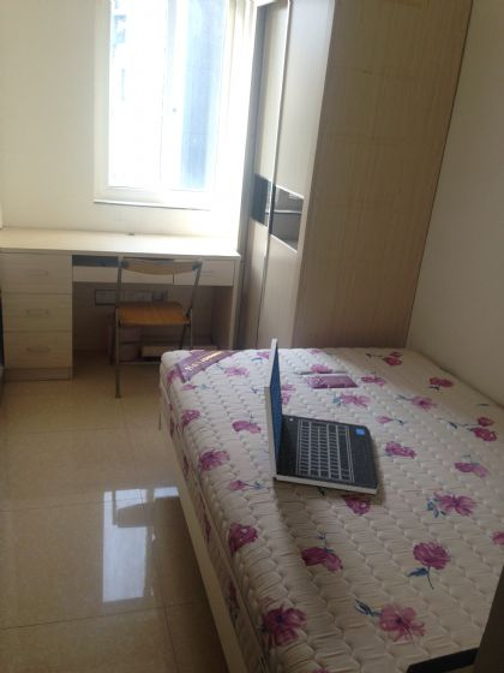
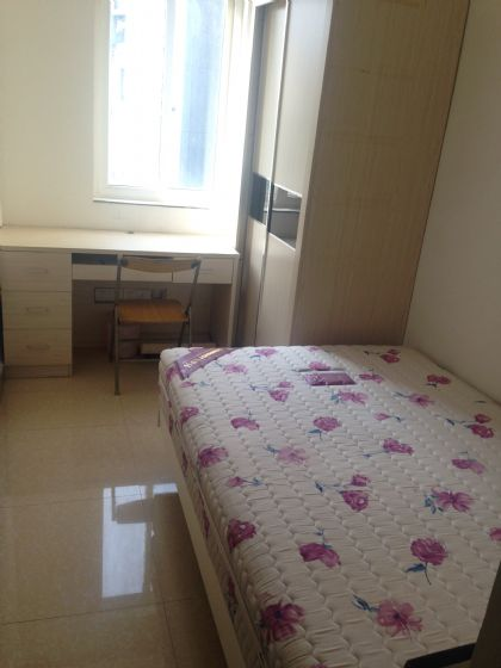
- laptop (322, 419)
